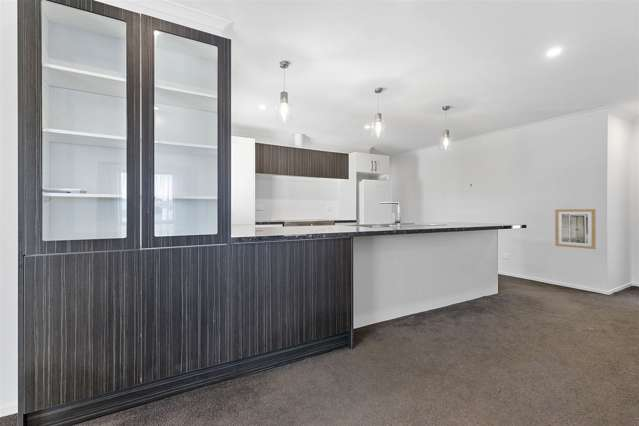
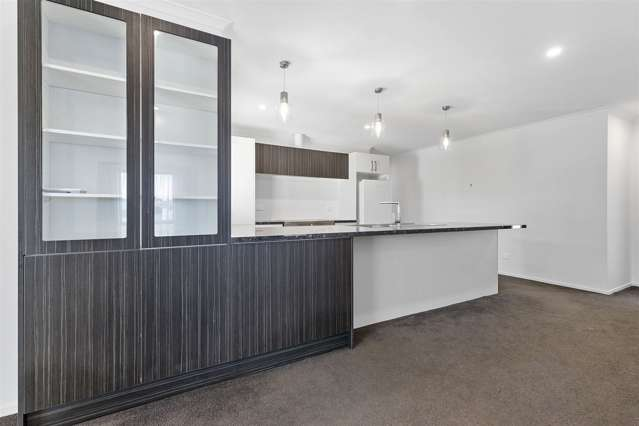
- wall art (574, 228)
